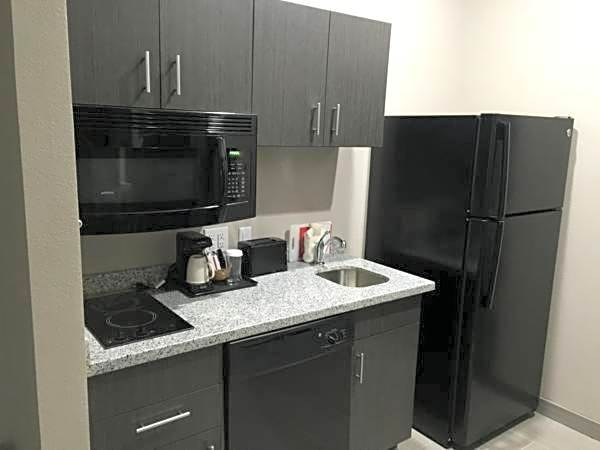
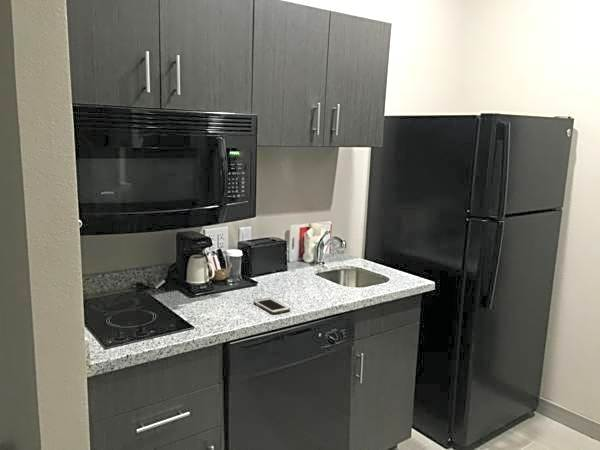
+ cell phone (271, 305)
